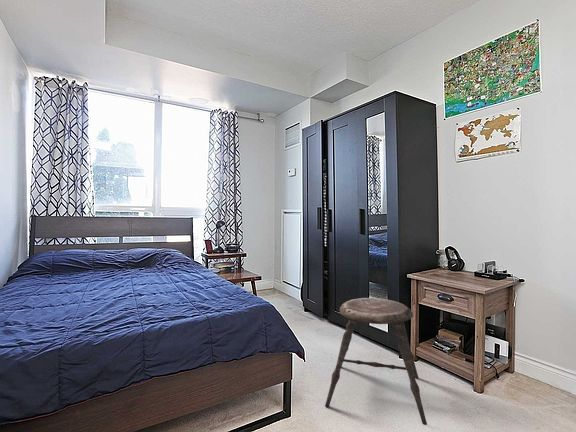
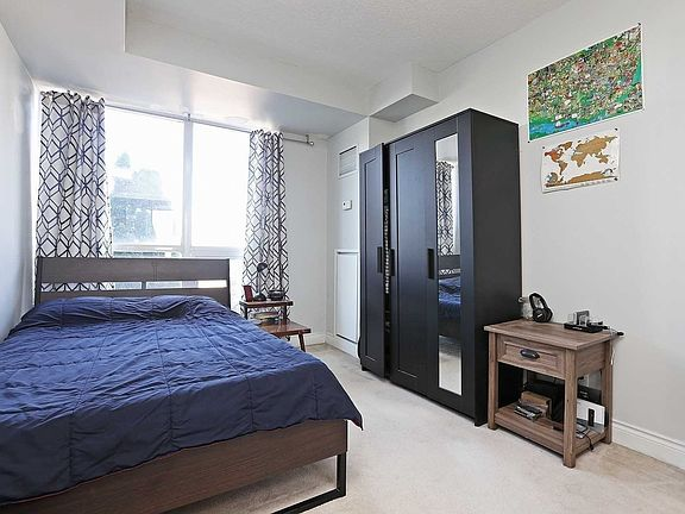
- stool (375, 362)
